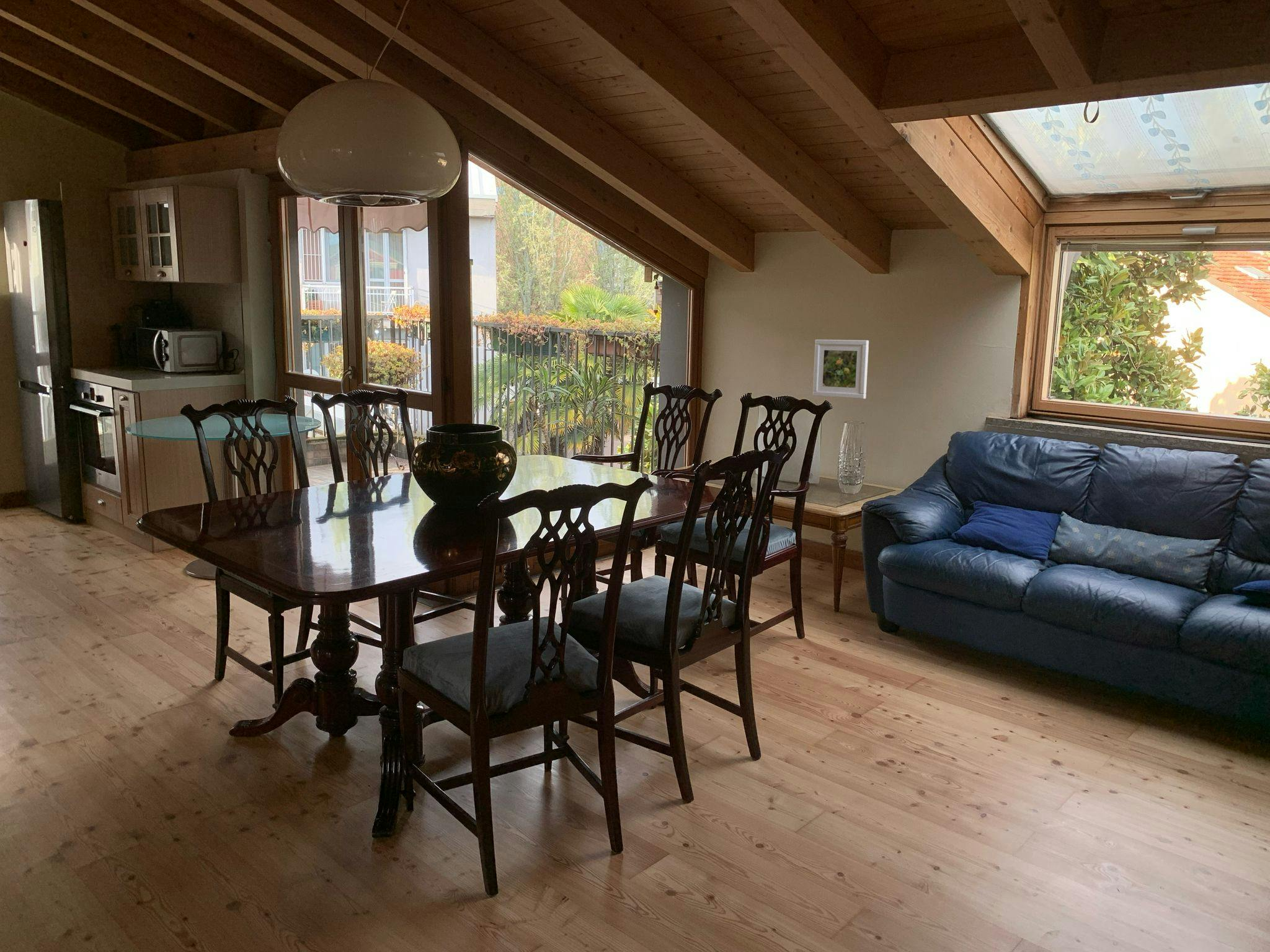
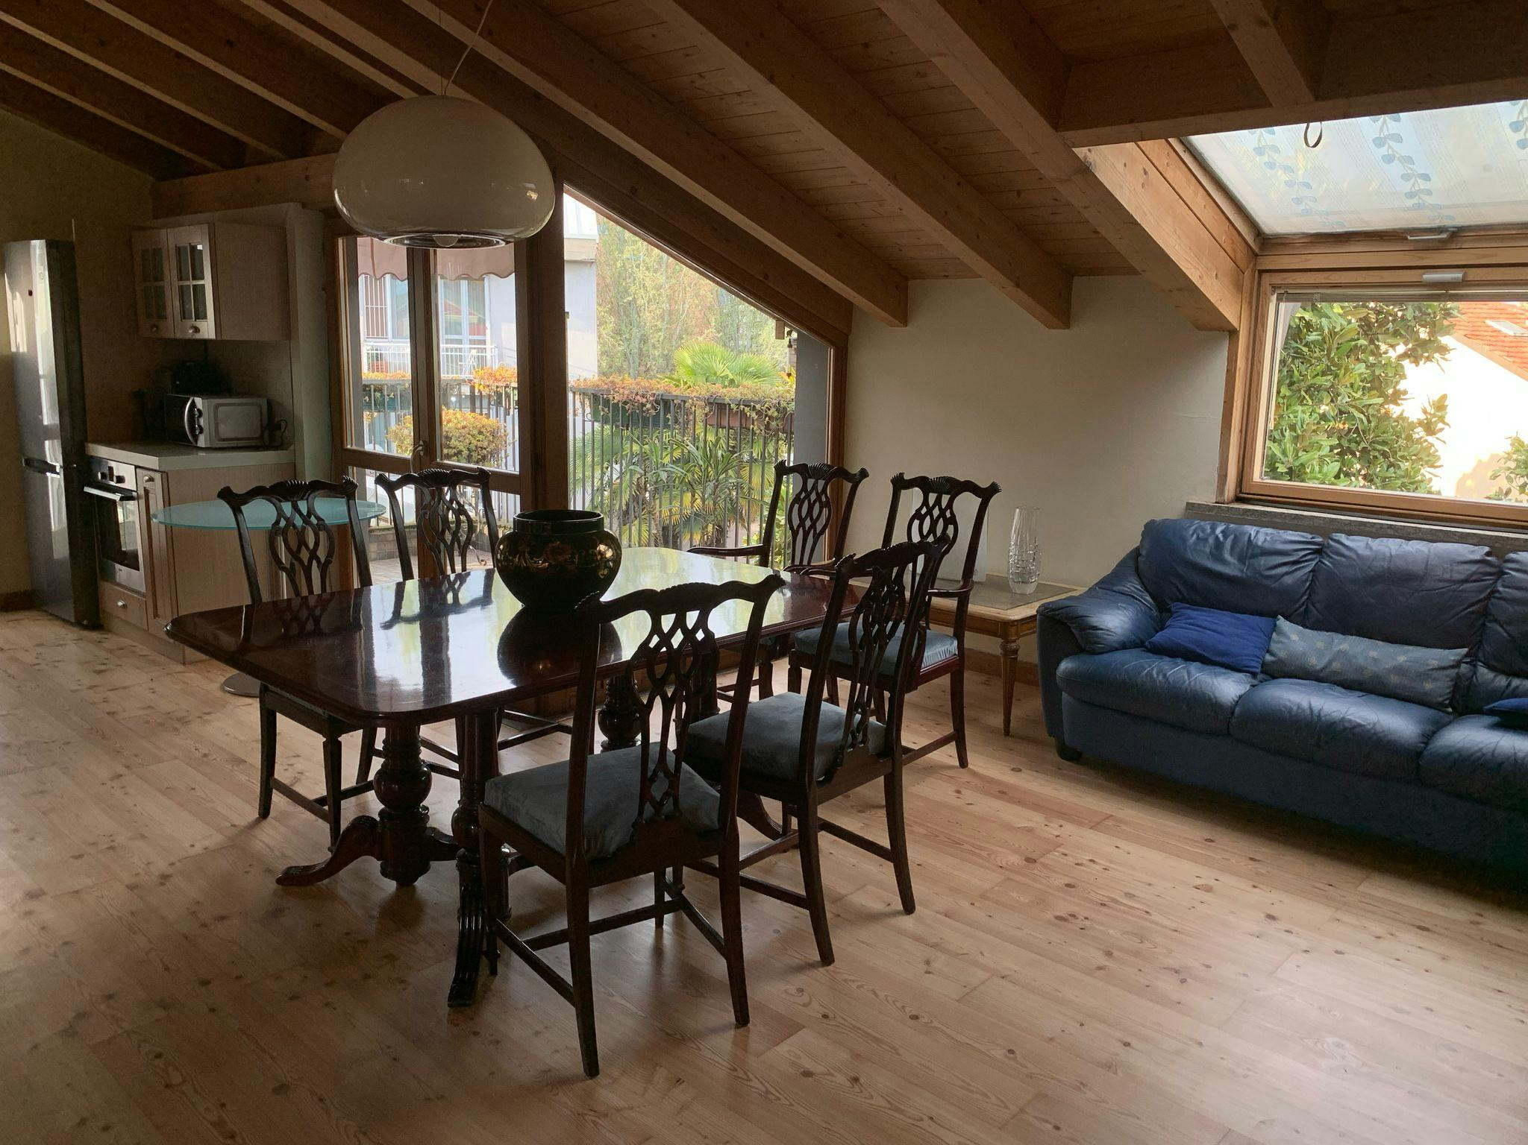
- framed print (840, 369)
